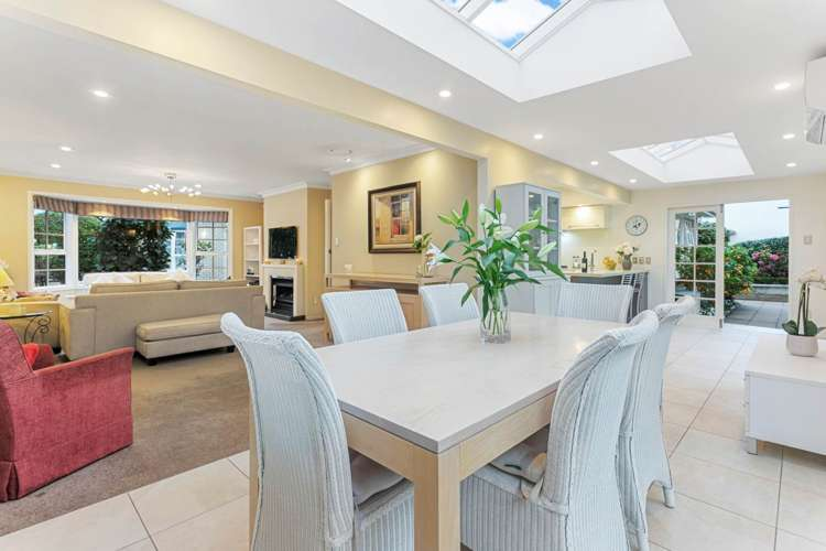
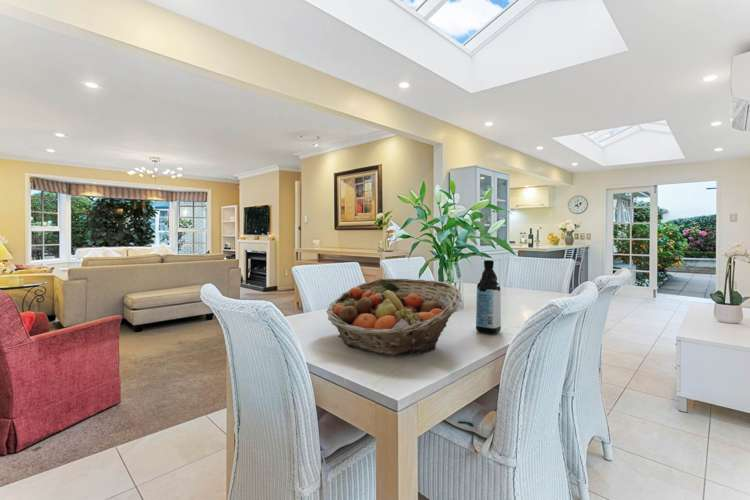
+ water bottle (488, 296)
+ fruit basket (391, 312)
